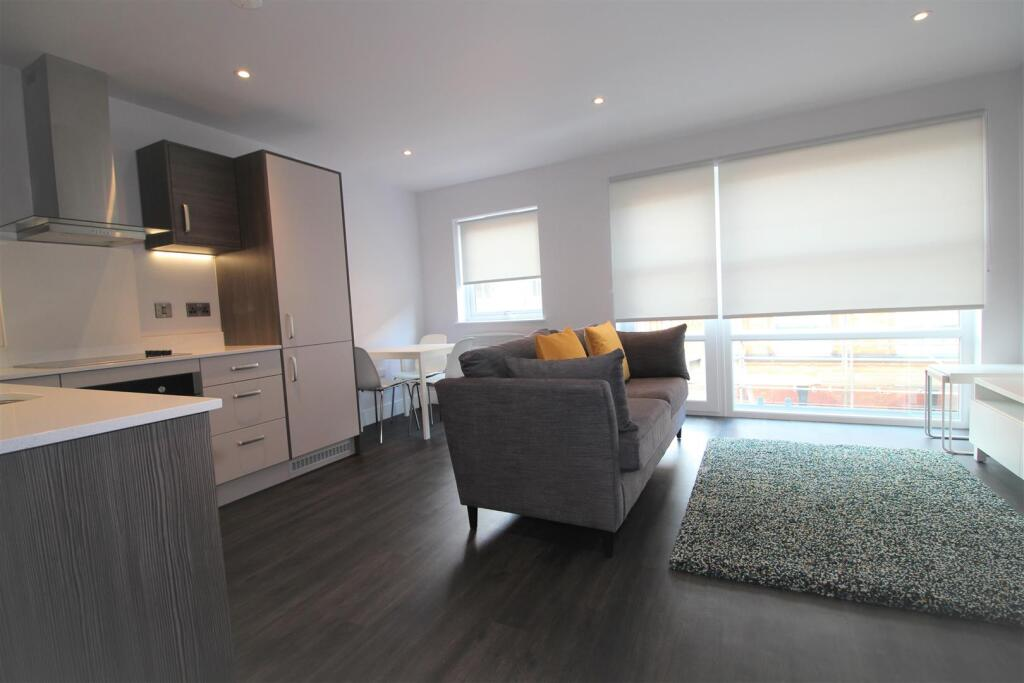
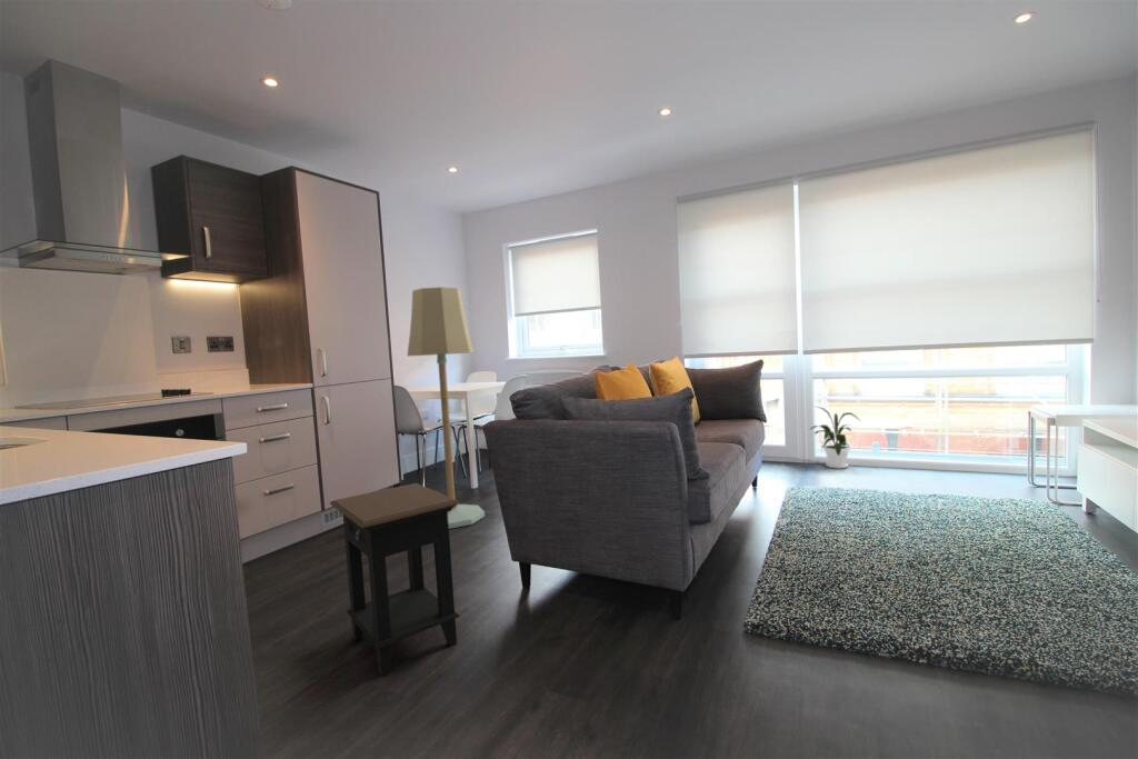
+ side table (408, 566)
+ house plant (833, 436)
+ floor lamp (445, 406)
